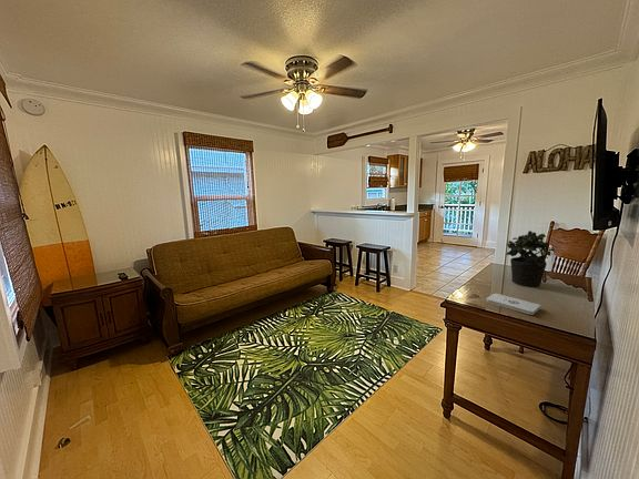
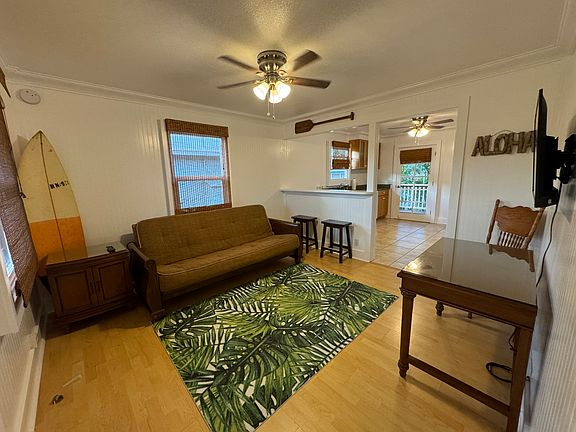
- potted plant (527, 256)
- notepad (511, 303)
